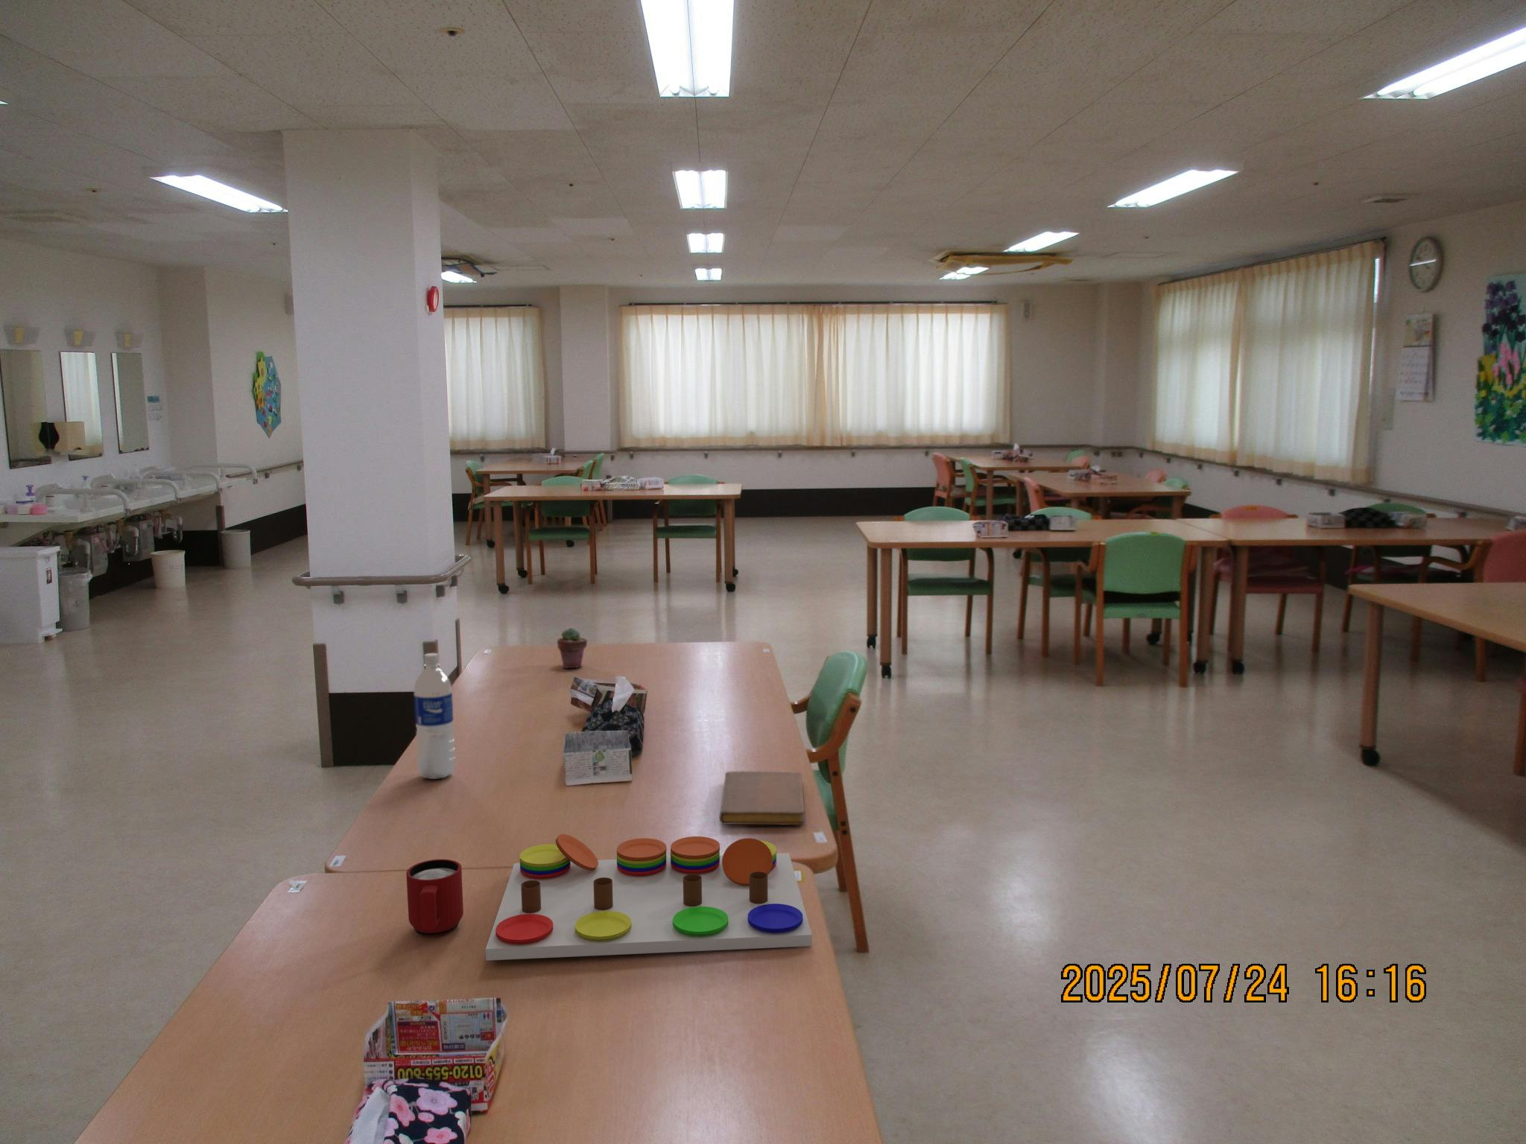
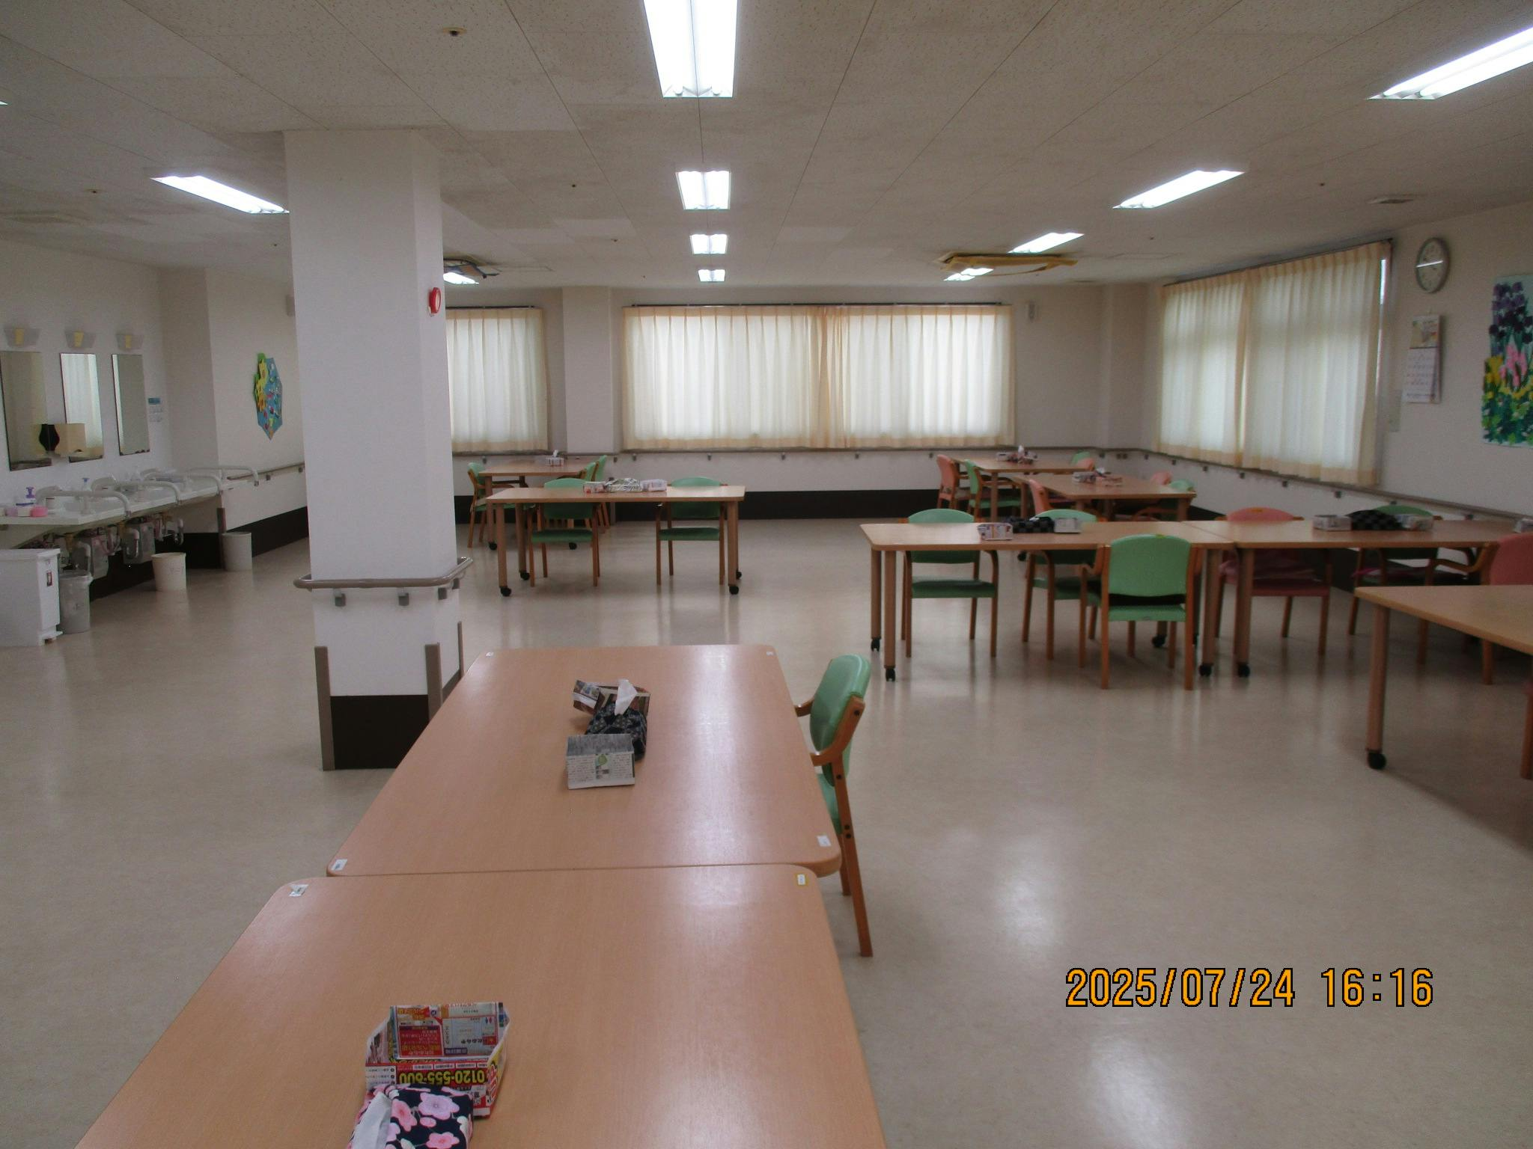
- water bottle (434, 715)
- mug (434, 902)
- potted succulent (572, 647)
- notebook (762, 797)
- board game (651, 883)
